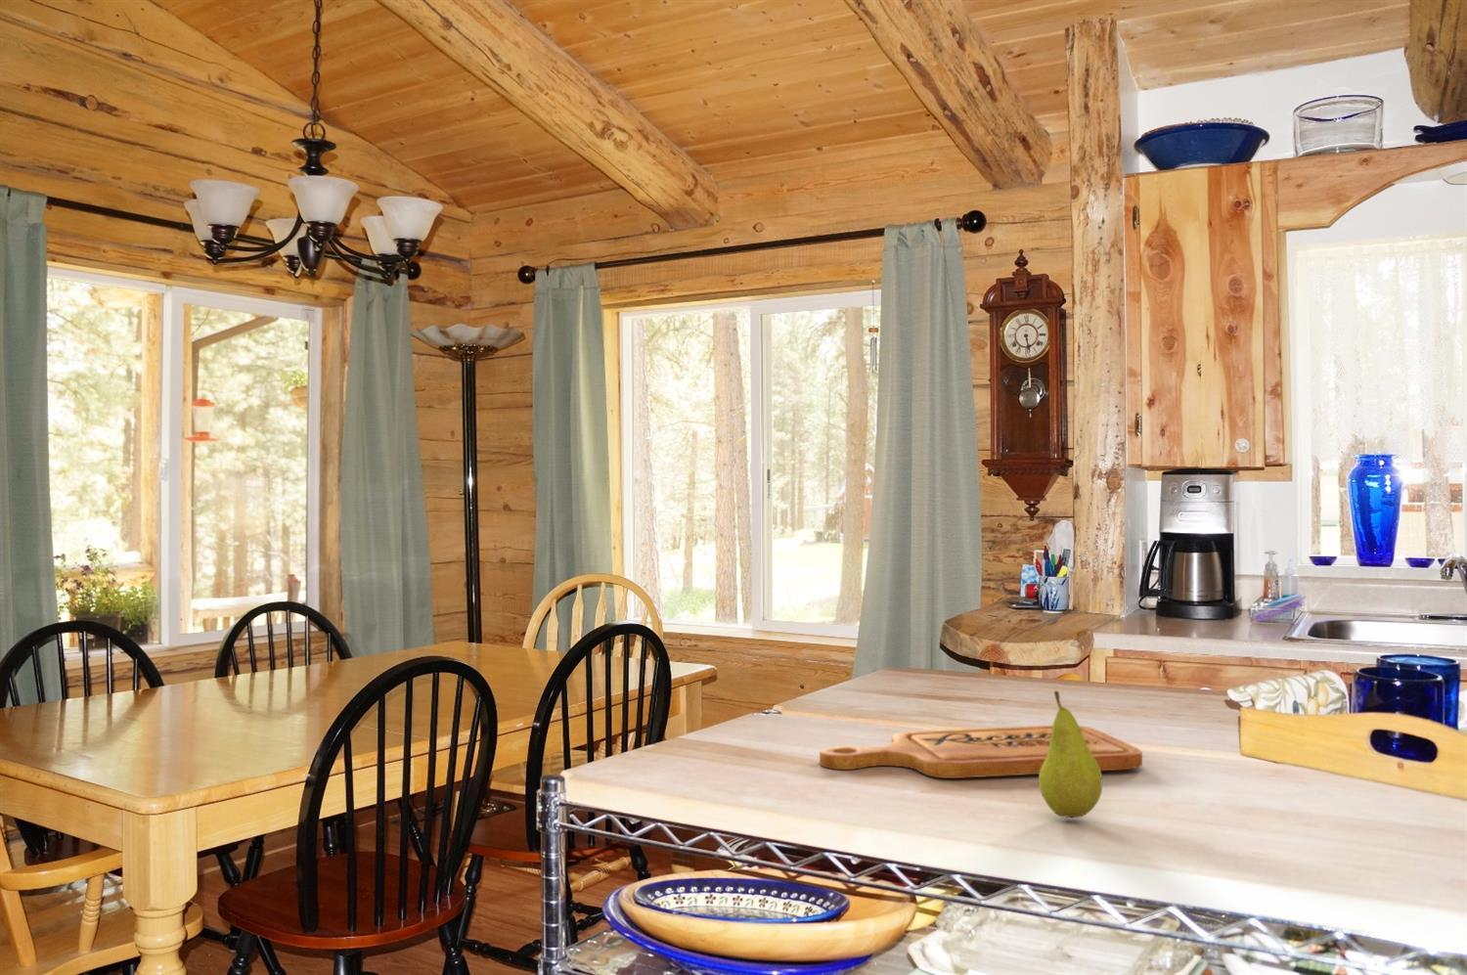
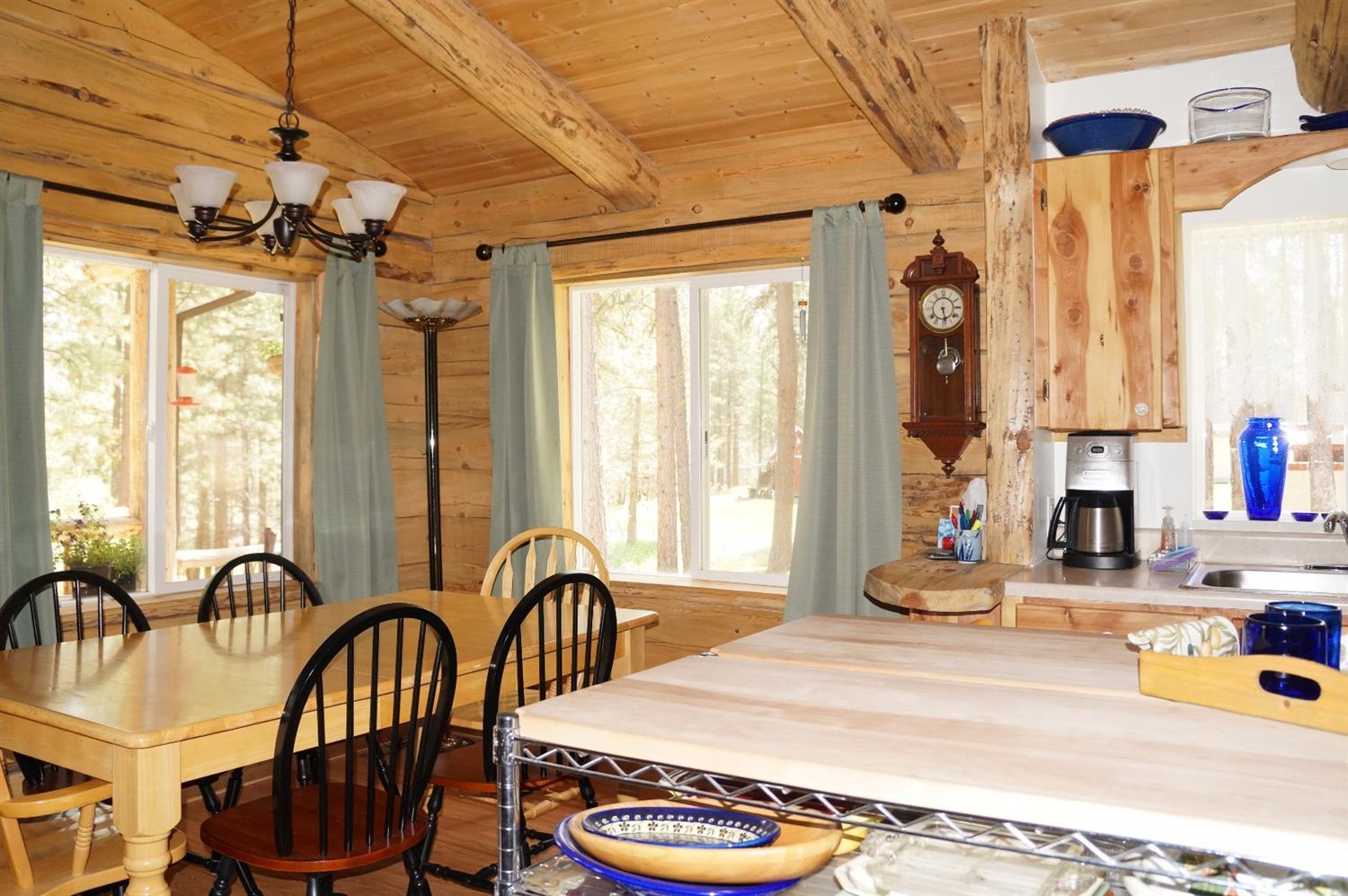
- fruit (1069, 752)
- cutting board (970, 751)
